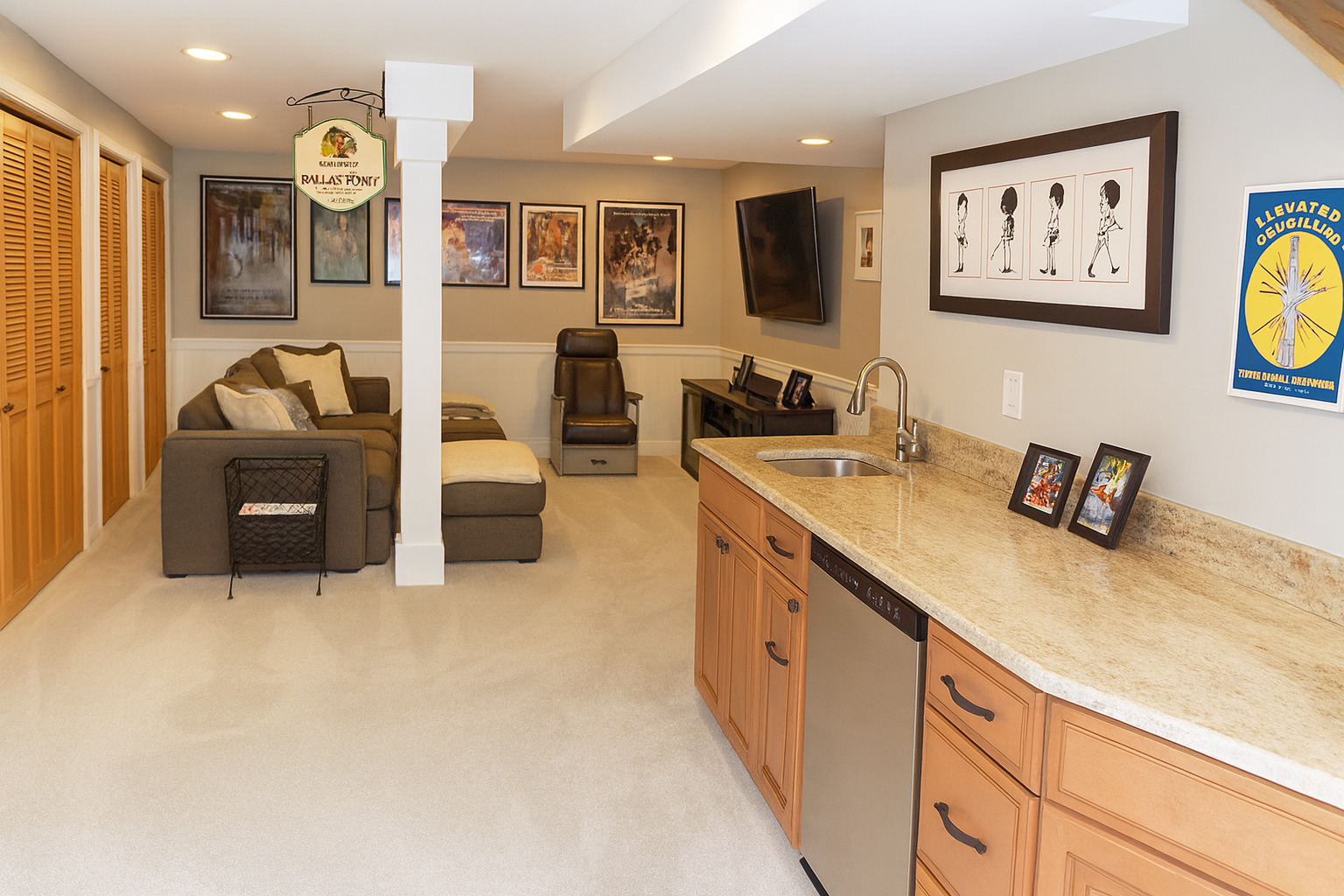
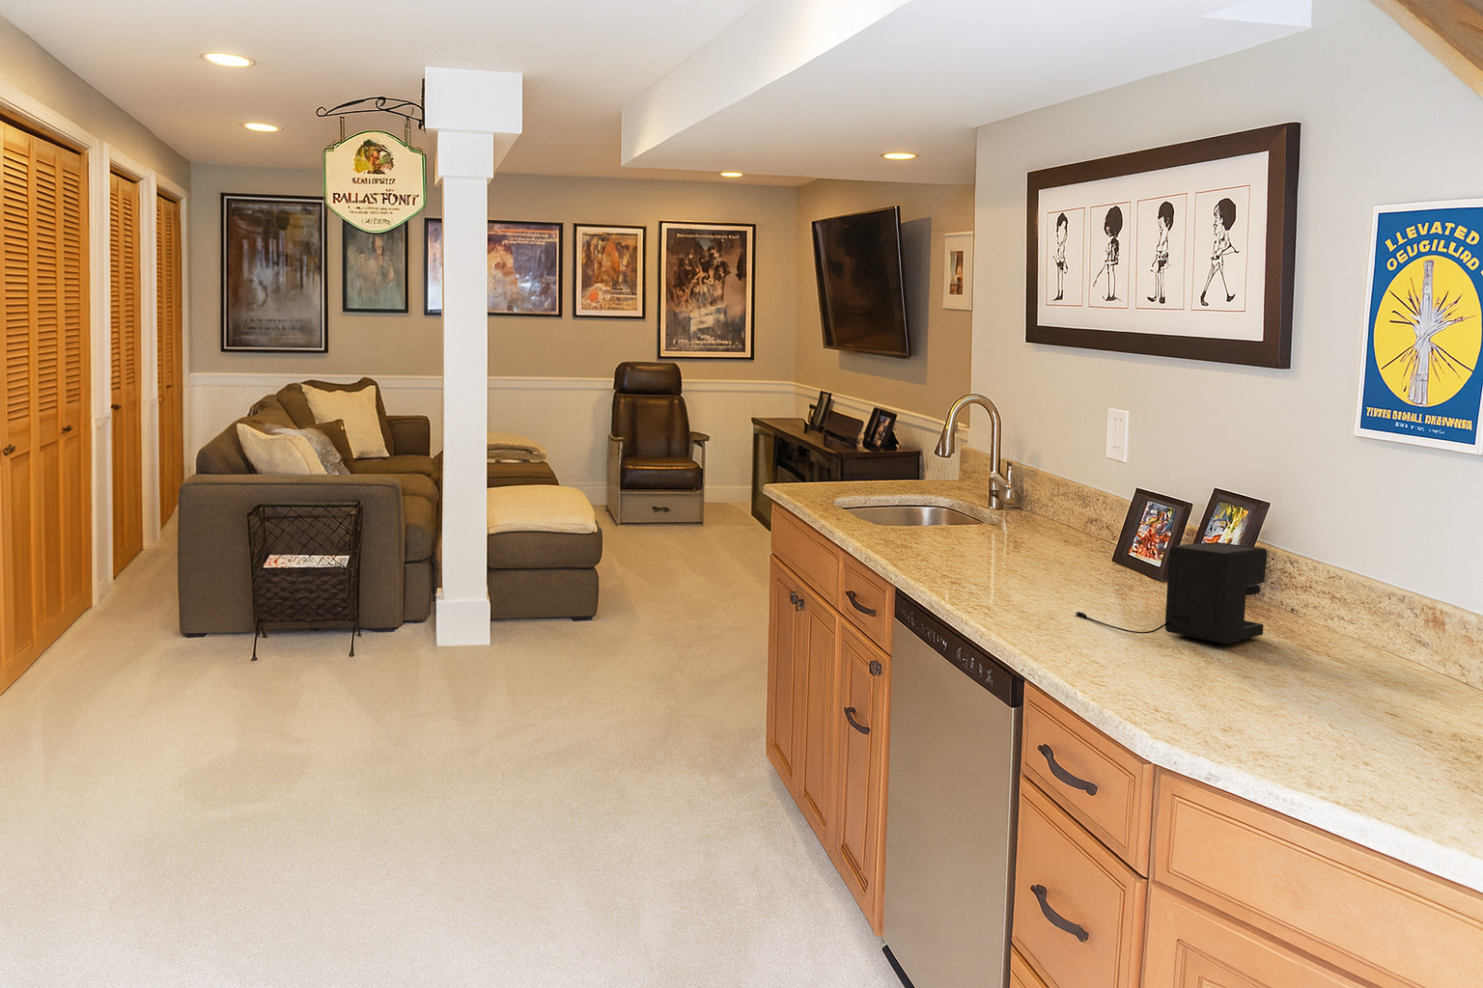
+ coffee maker (1172, 583)
